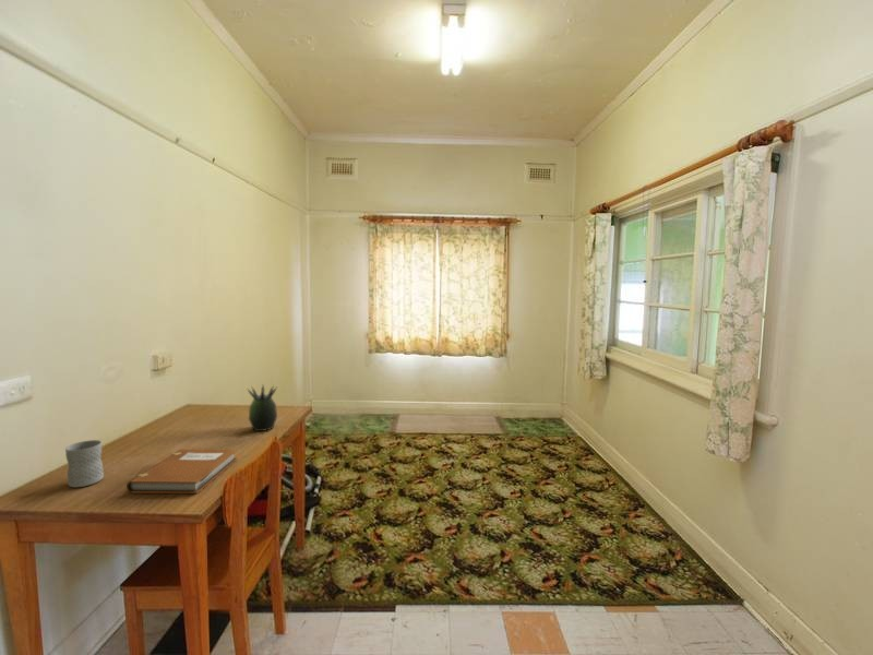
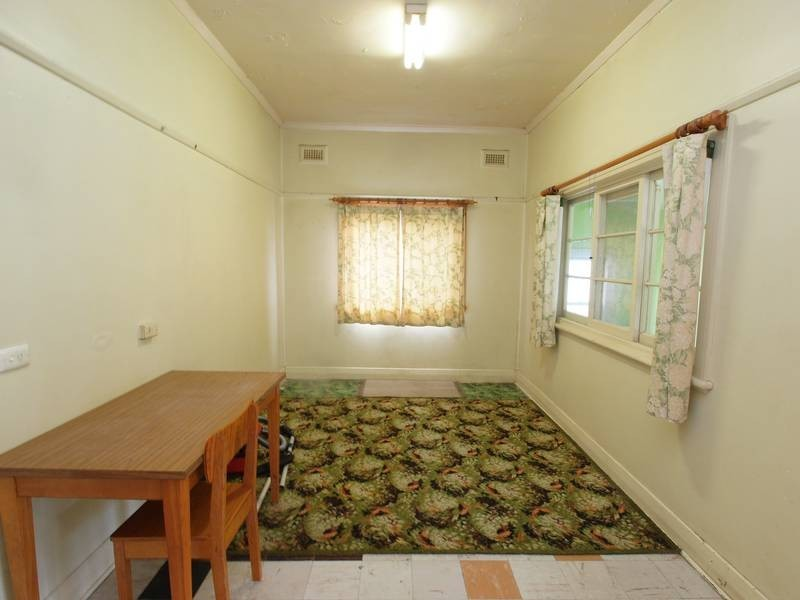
- mug (88, 461)
- notebook (188, 468)
- succulent plant (262, 407)
